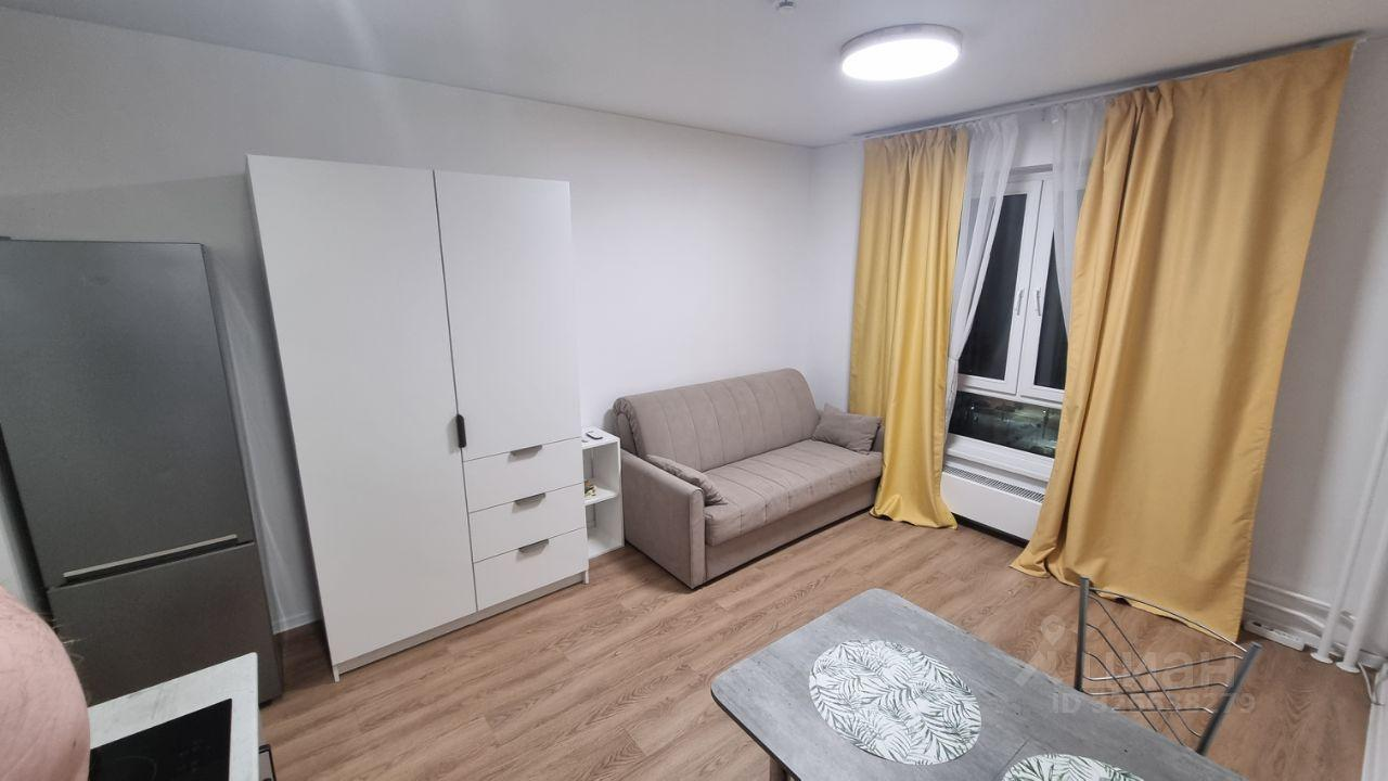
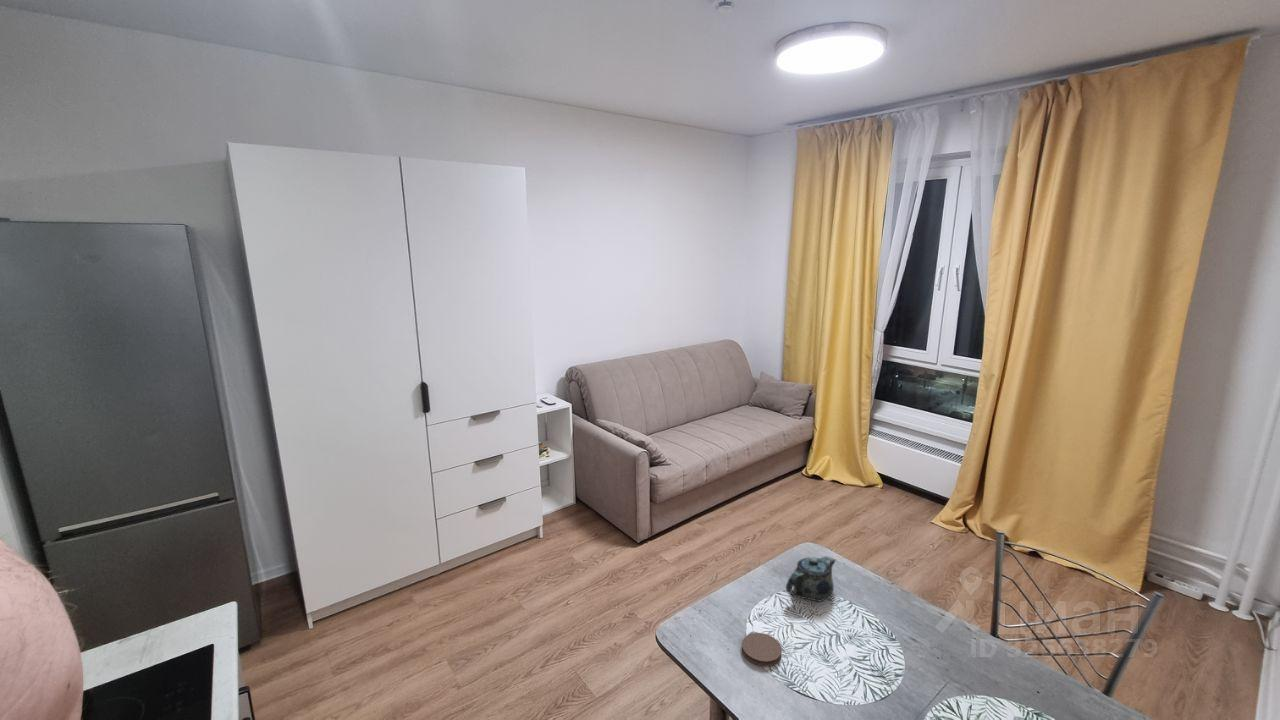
+ coaster (761, 648)
+ chinaware (811, 576)
